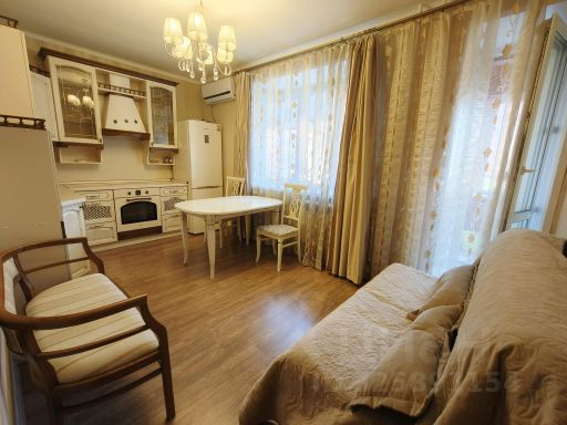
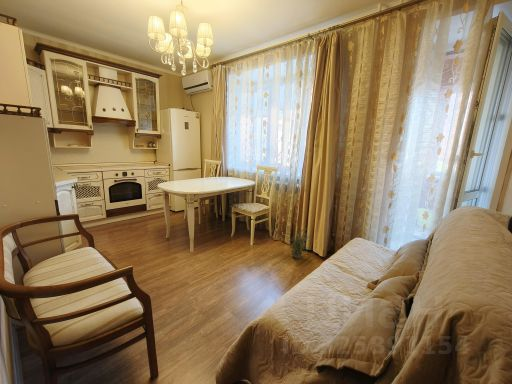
+ potted plant (300, 243)
